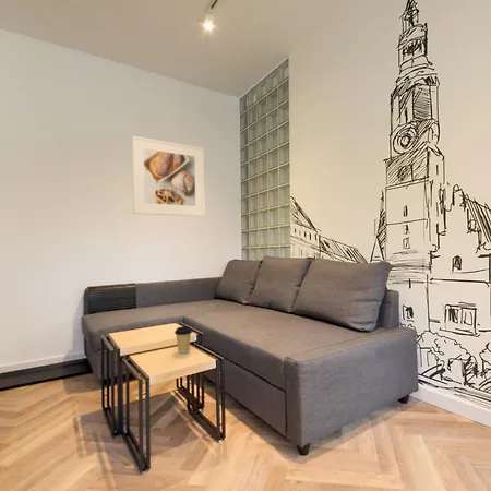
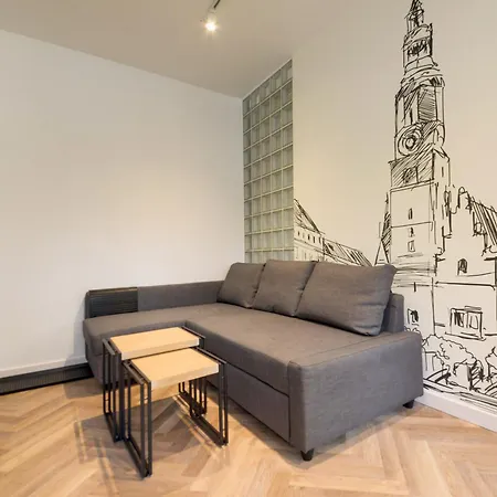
- coffee cup (183, 339)
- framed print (170, 178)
